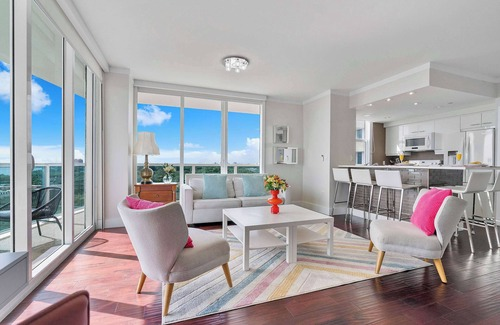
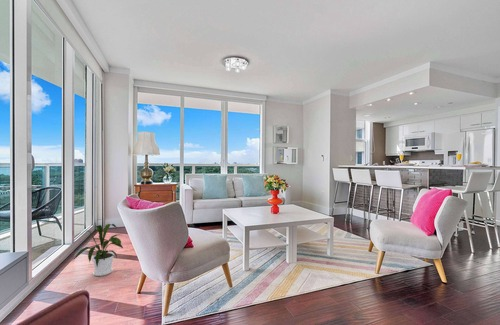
+ house plant (103, 247)
